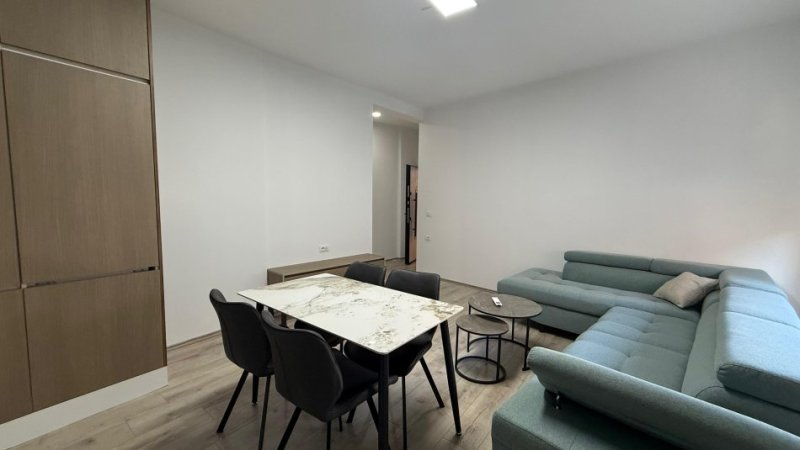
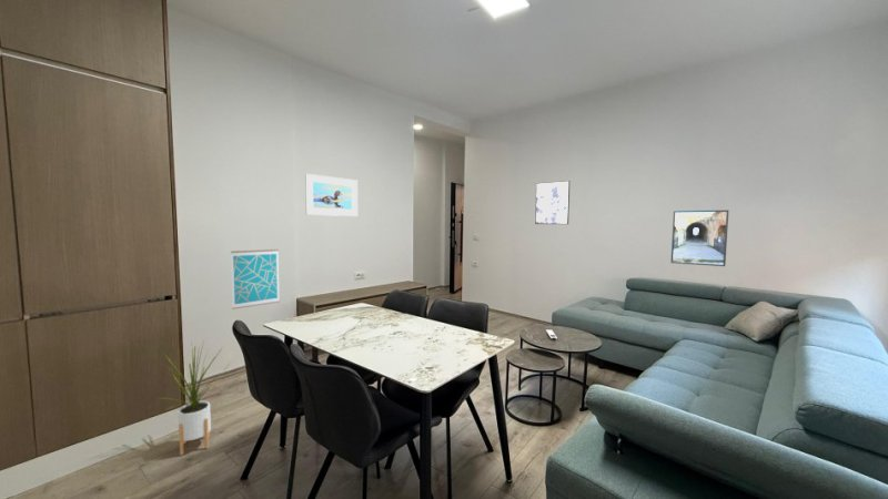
+ house plant (191, 395)
+ wall art (255, 277)
+ wall art (552, 203)
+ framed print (698, 237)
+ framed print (333, 196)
